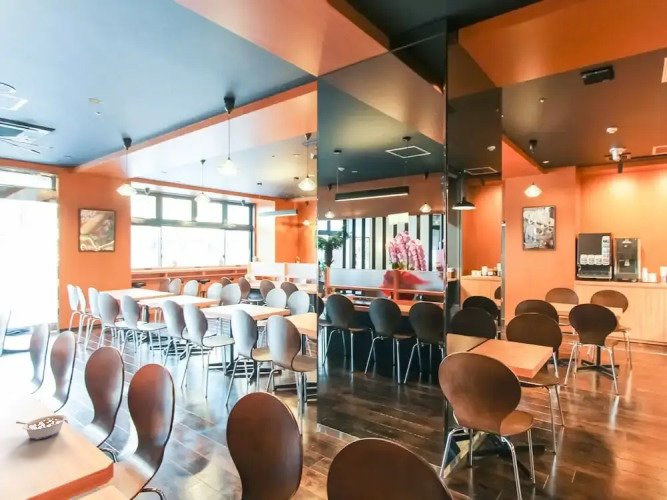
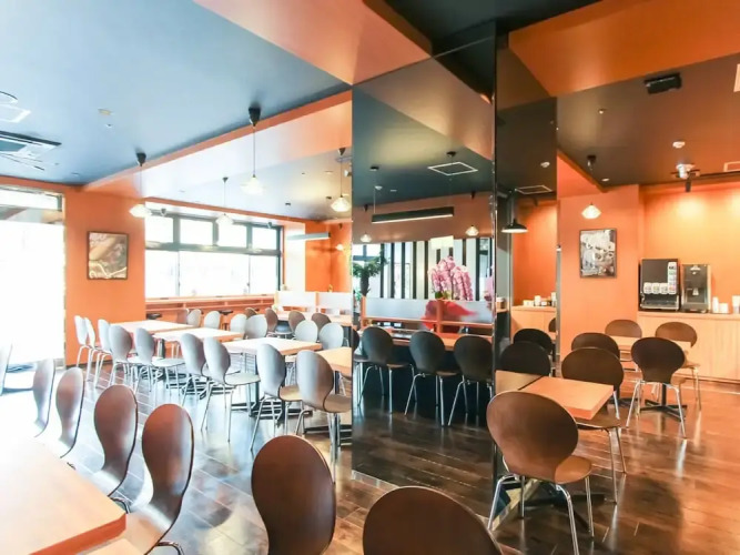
- legume (43, 427)
